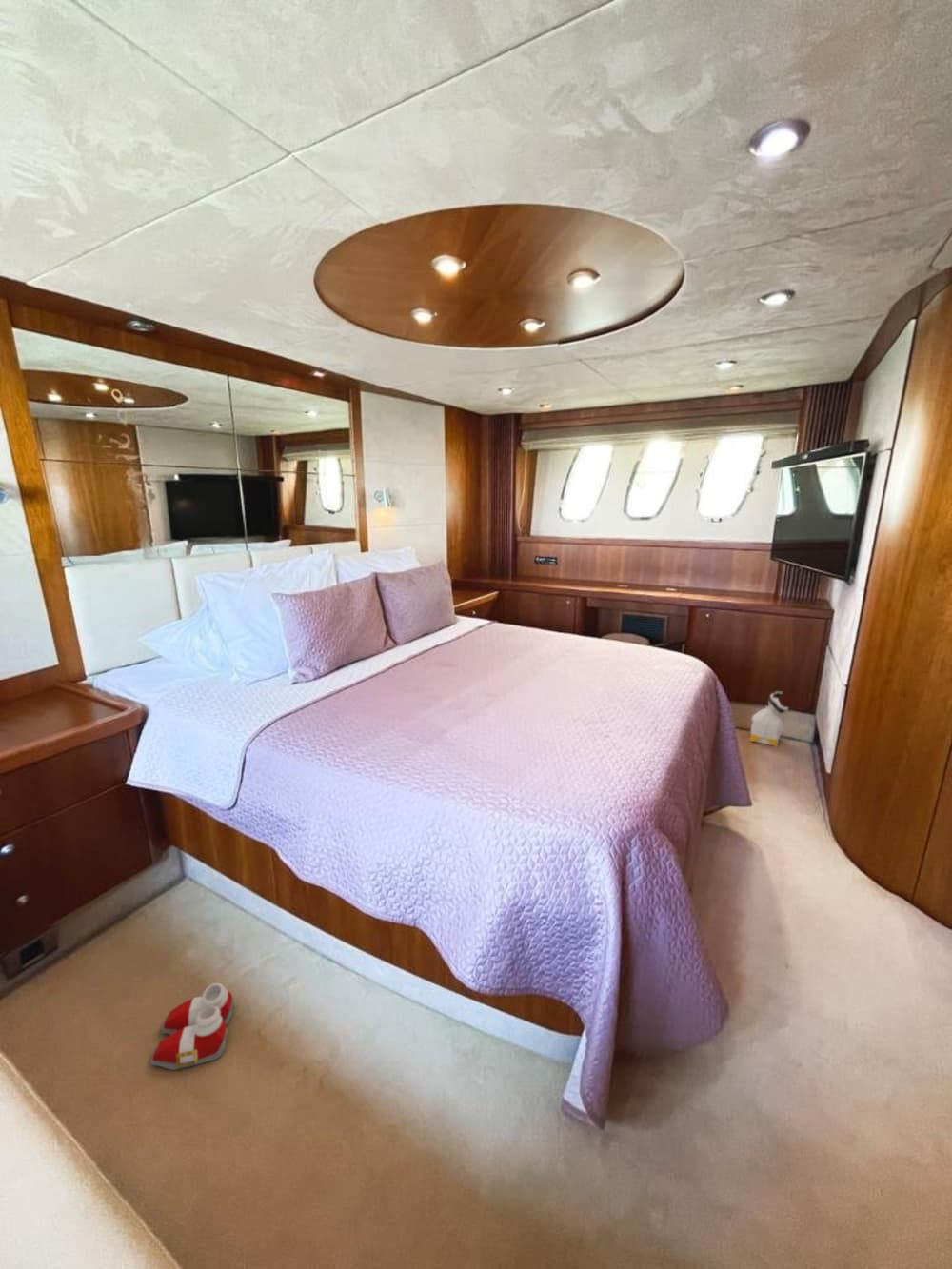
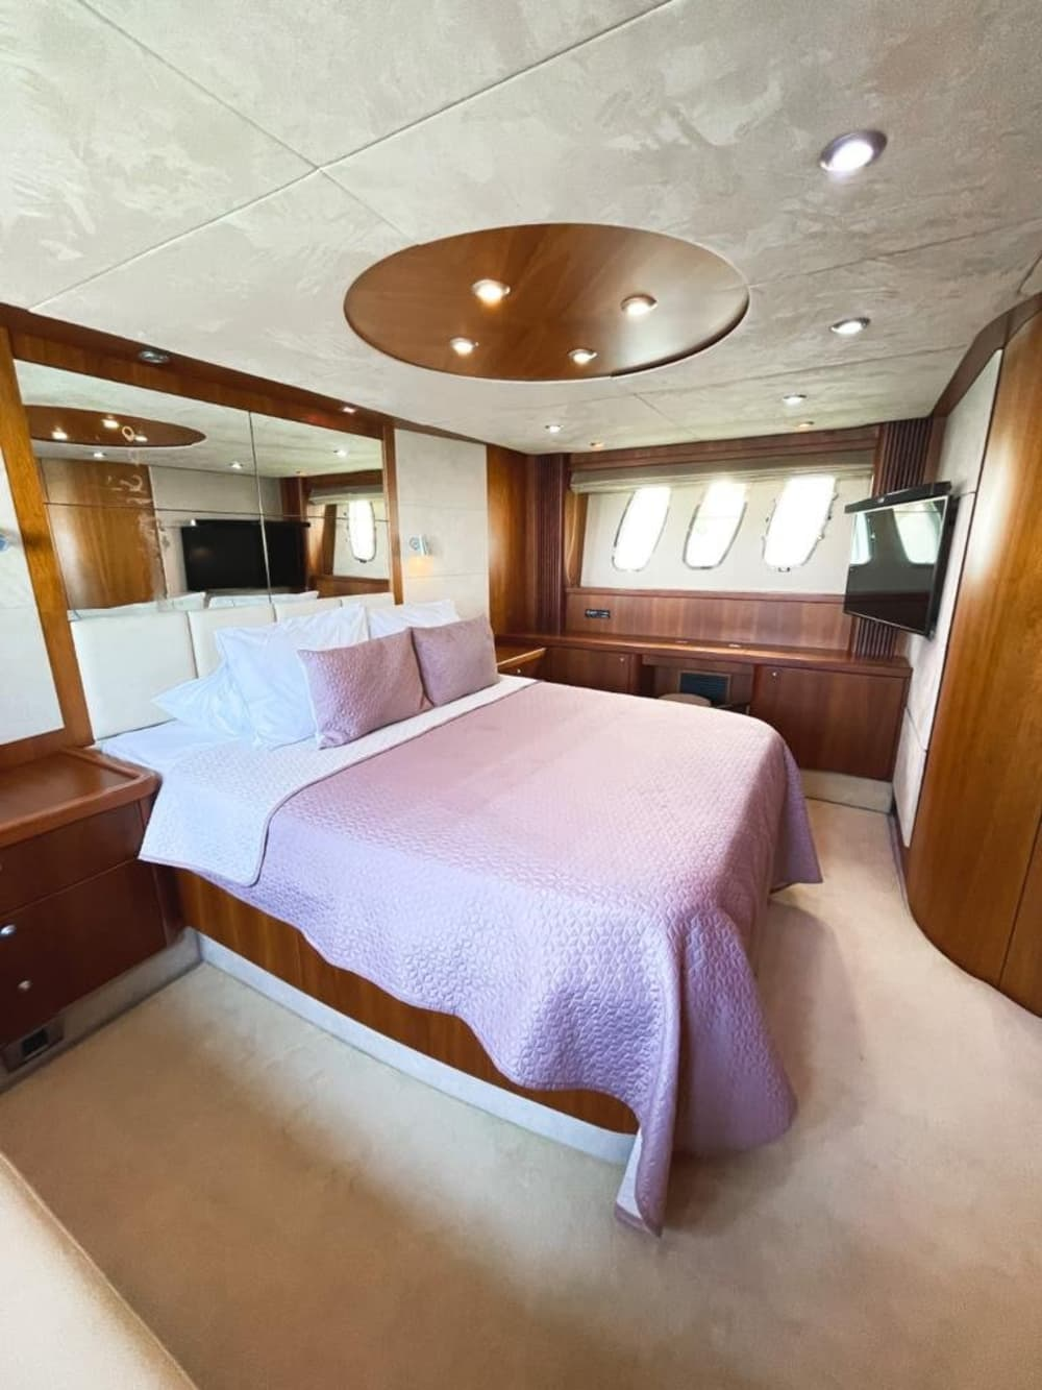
- bag (769, 715)
- slippers (192, 1021)
